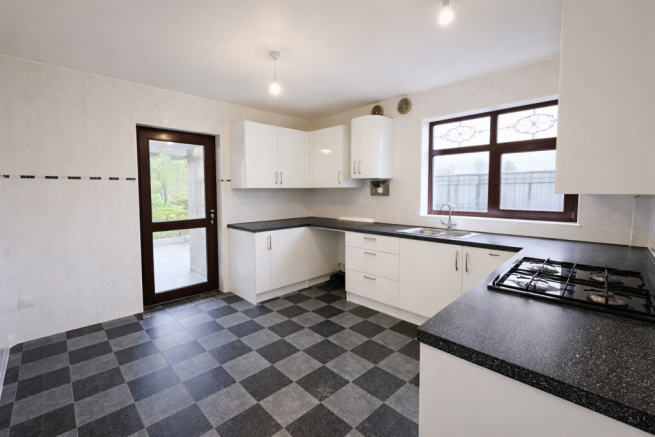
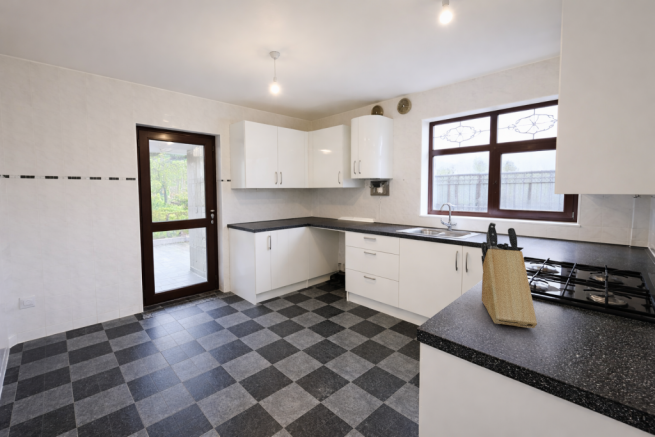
+ knife block (504, 268)
